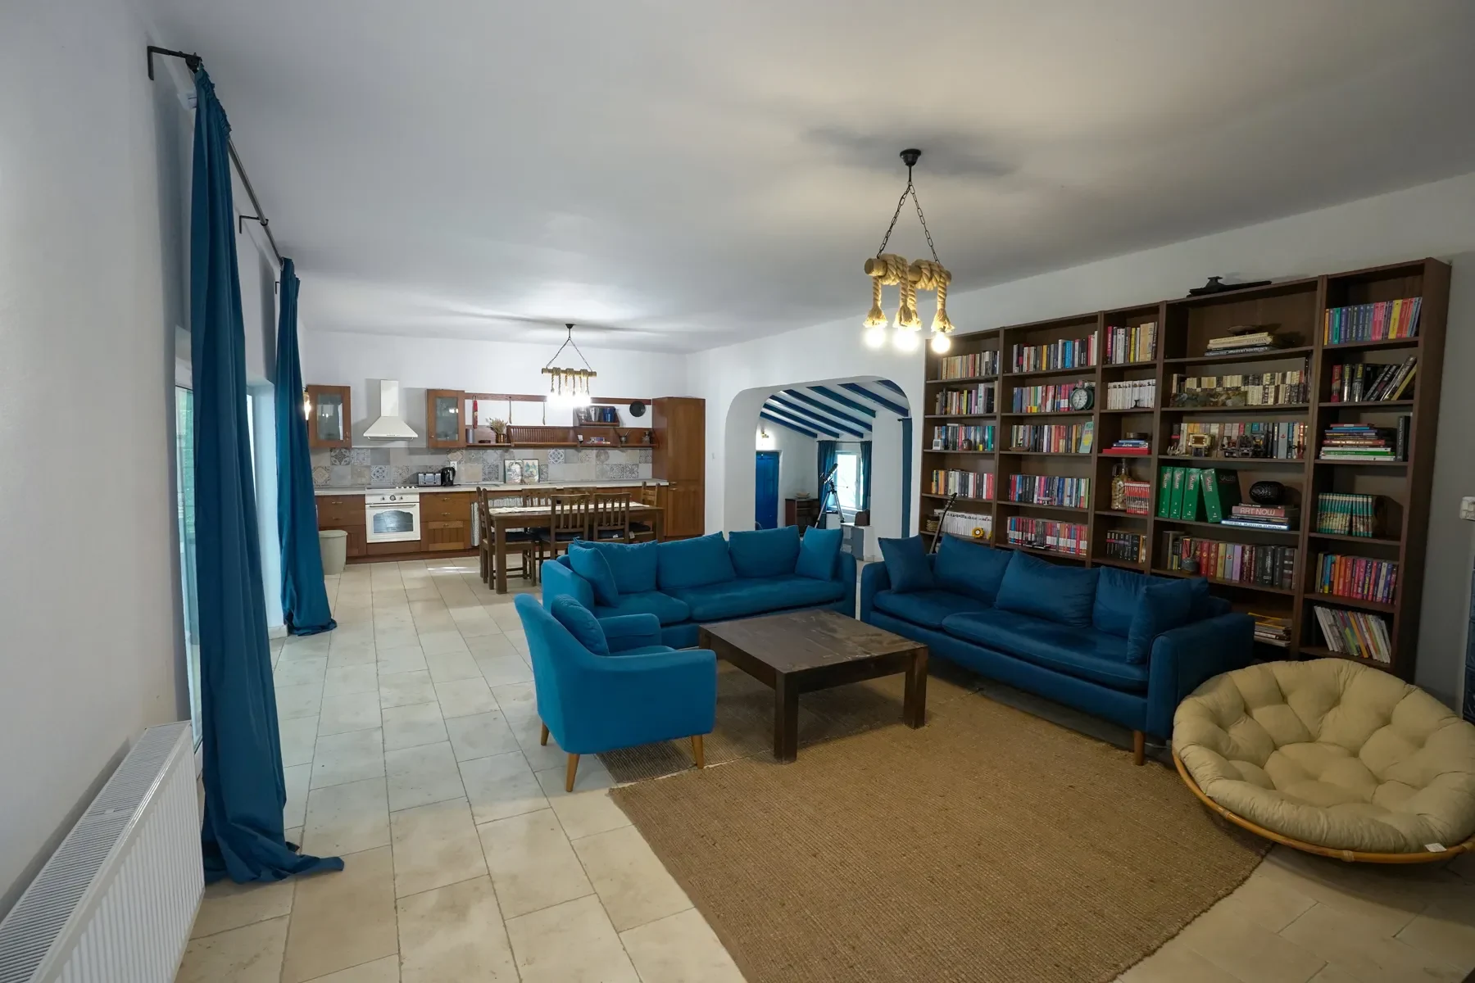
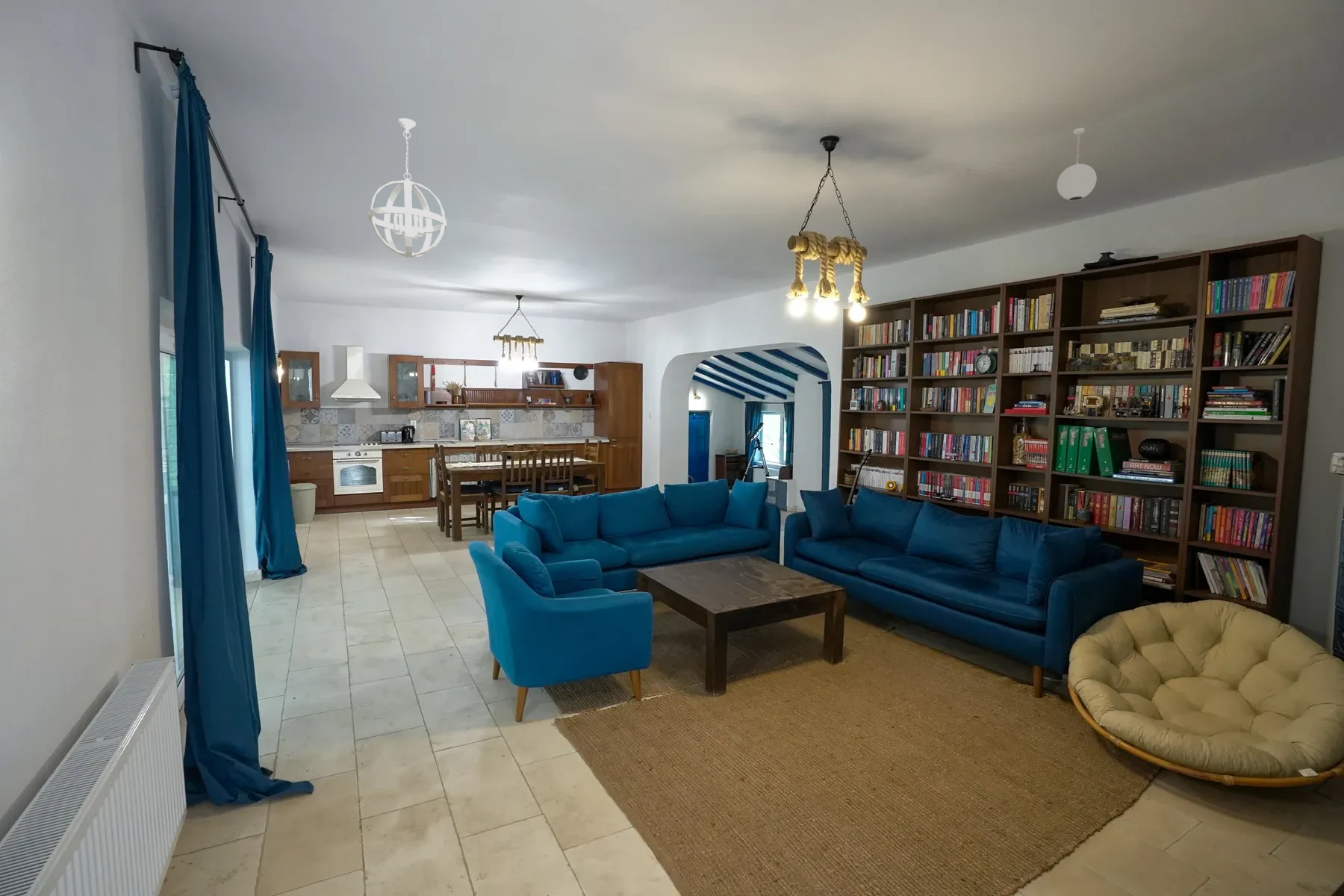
+ chandelier (407, 190)
+ pendant light (1077, 164)
